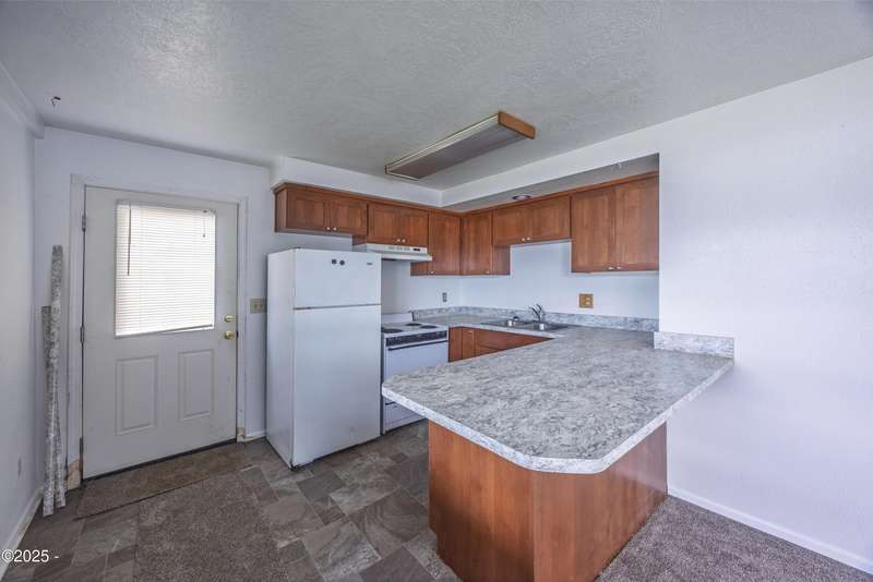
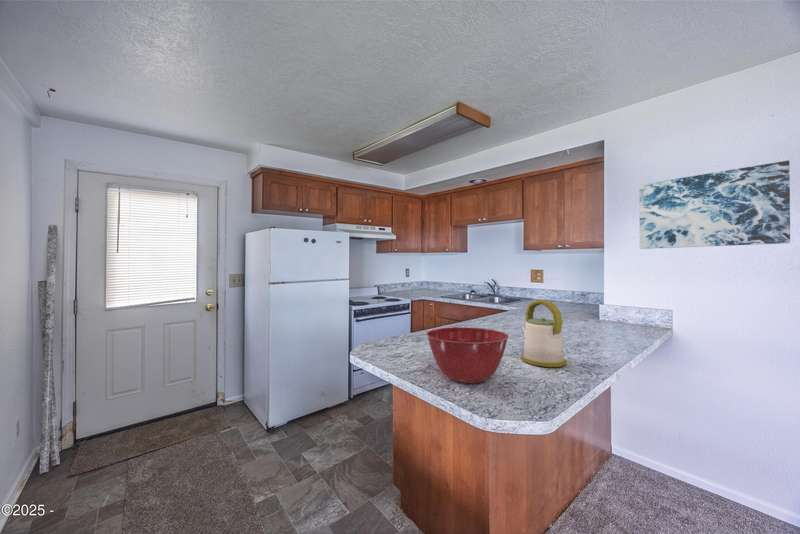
+ mixing bowl (466, 355)
+ wall art (705, 210)
+ kettle (540, 329)
